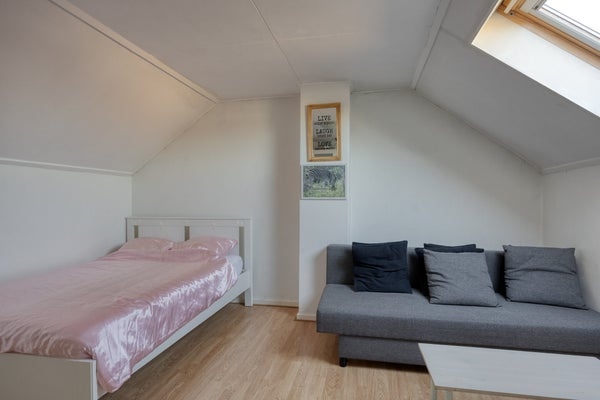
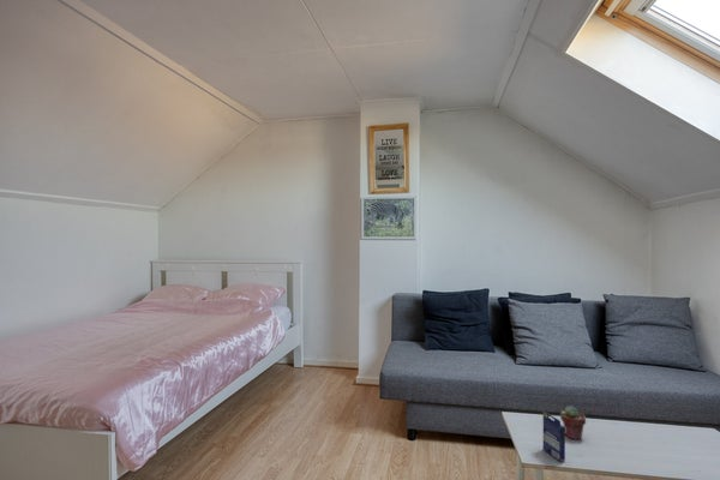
+ small box (553, 434)
+ potted succulent (572, 420)
